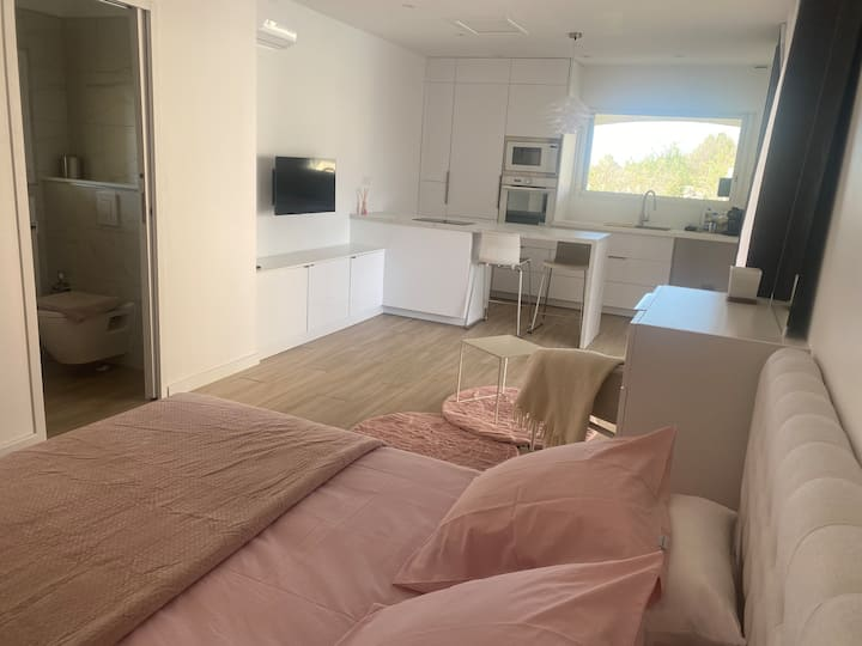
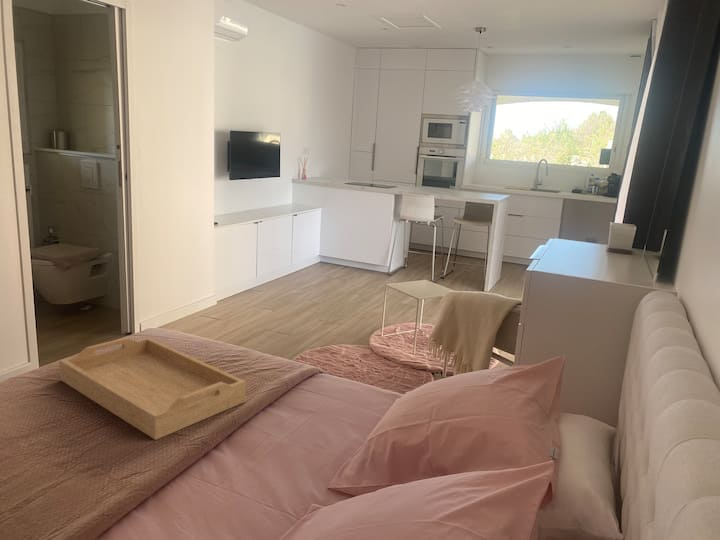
+ serving tray (151, 377)
